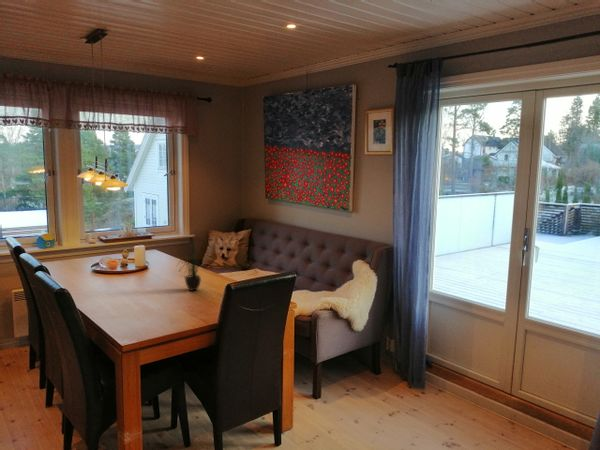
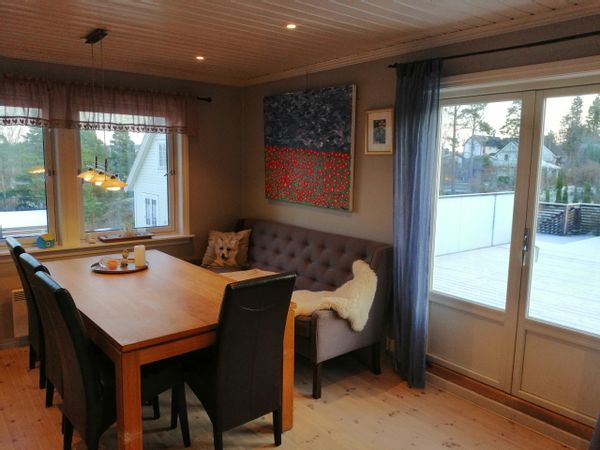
- potted plant (191, 259)
